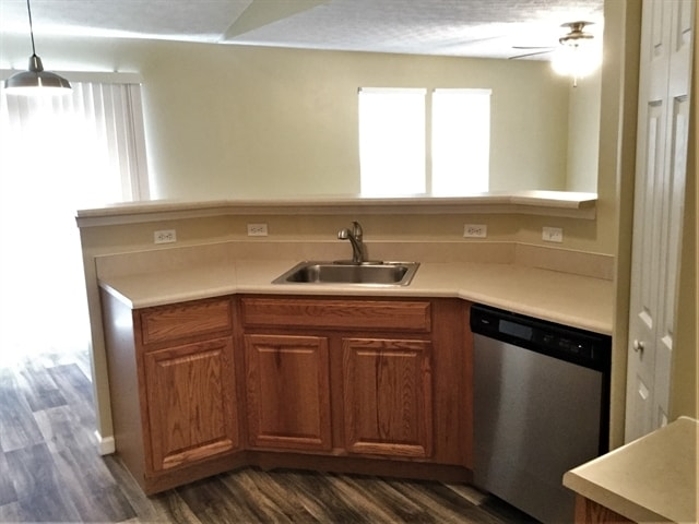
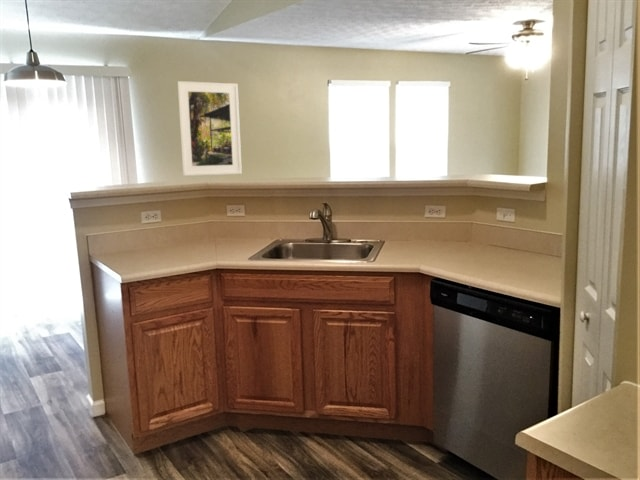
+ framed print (210, 129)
